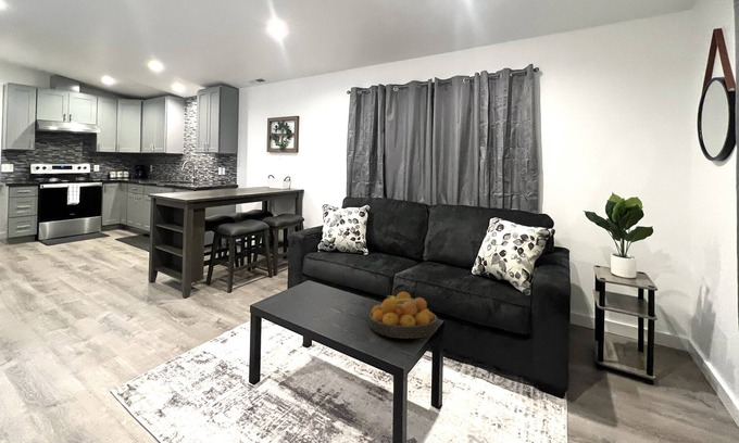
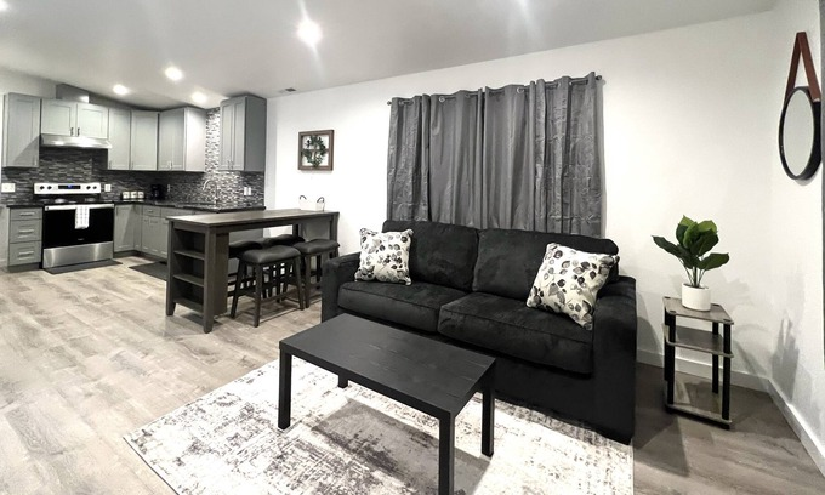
- fruit bowl (402, 311)
